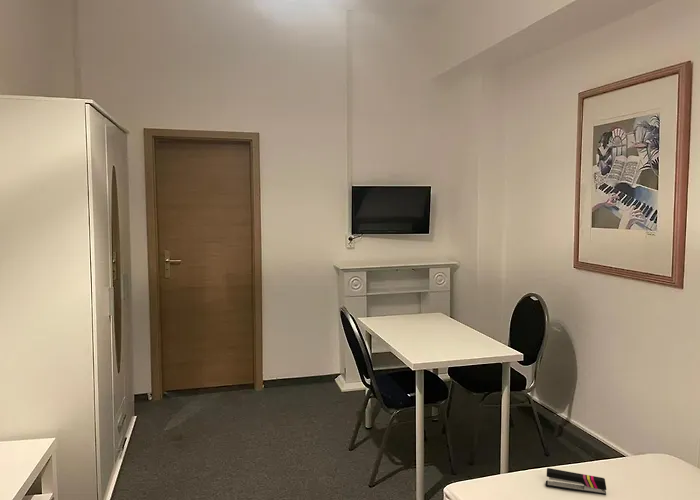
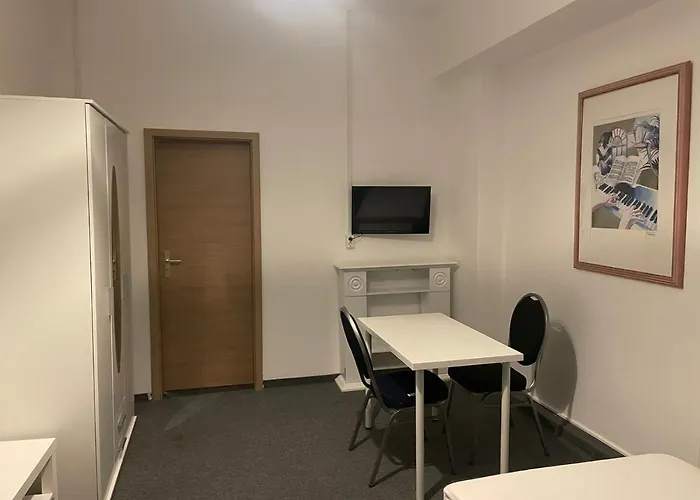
- stapler (575, 481)
